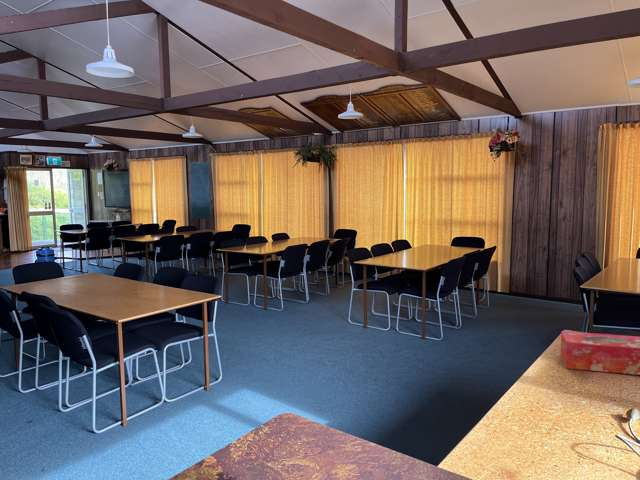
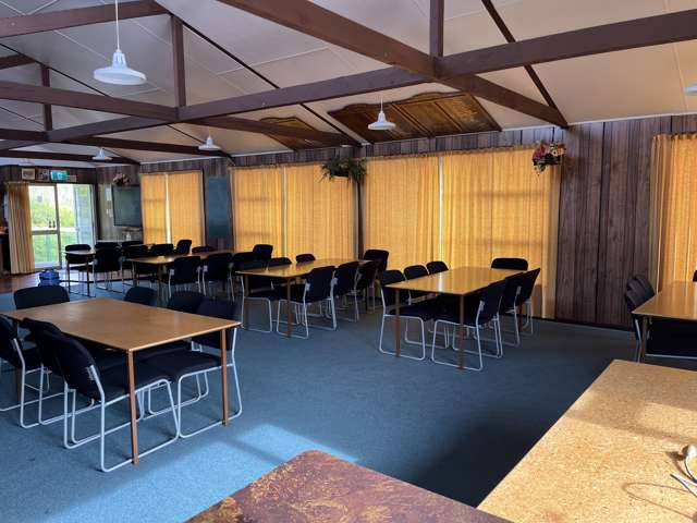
- tissue box (606, 352)
